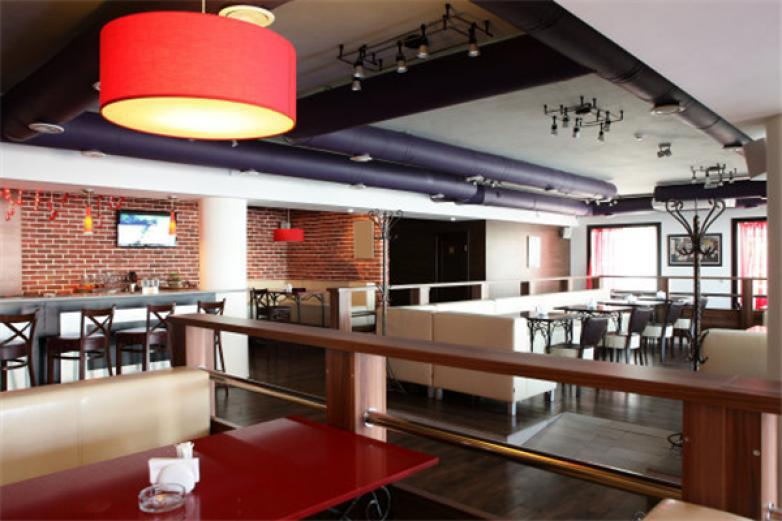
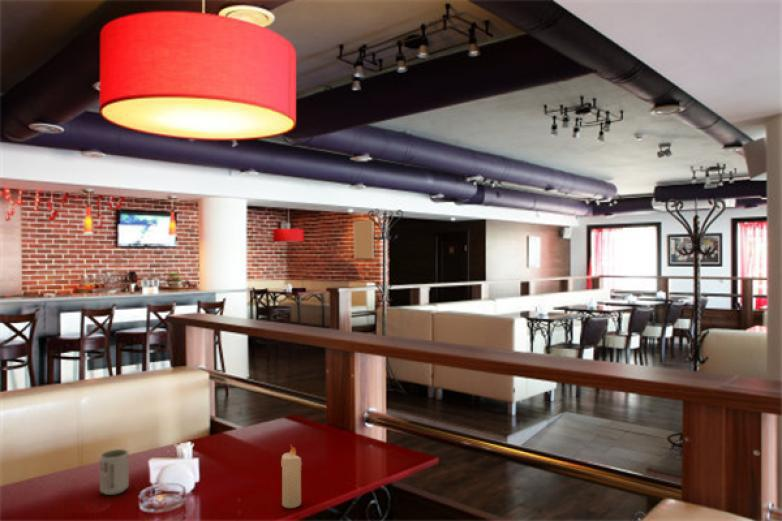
+ candle (291, 474)
+ cup (114, 472)
